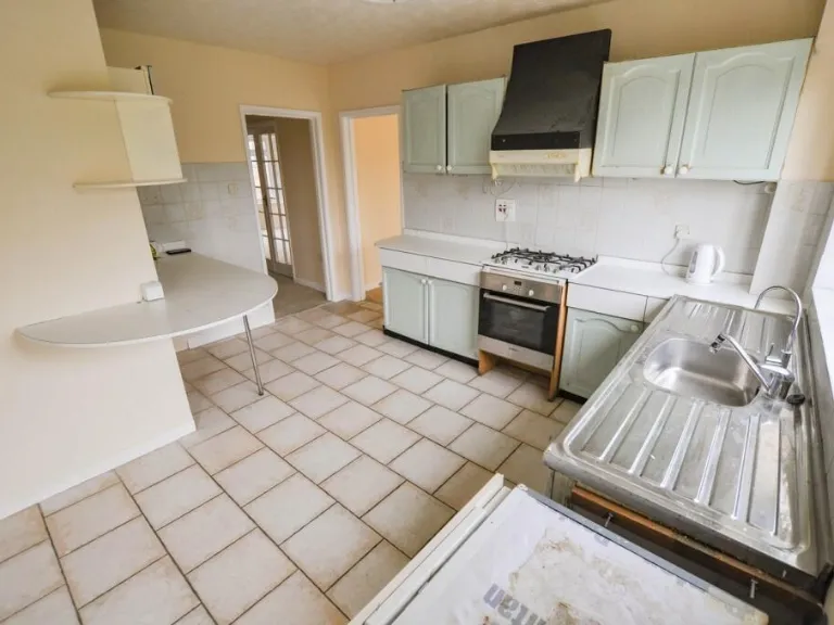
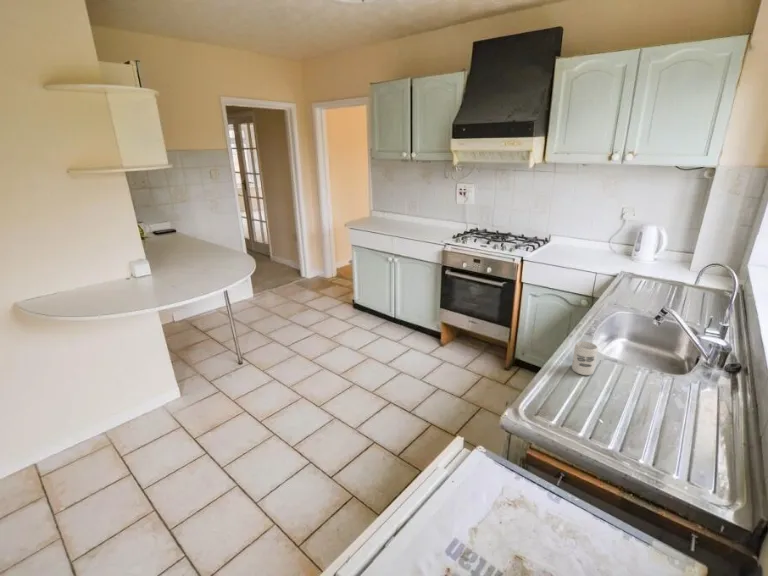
+ cup (584, 358)
